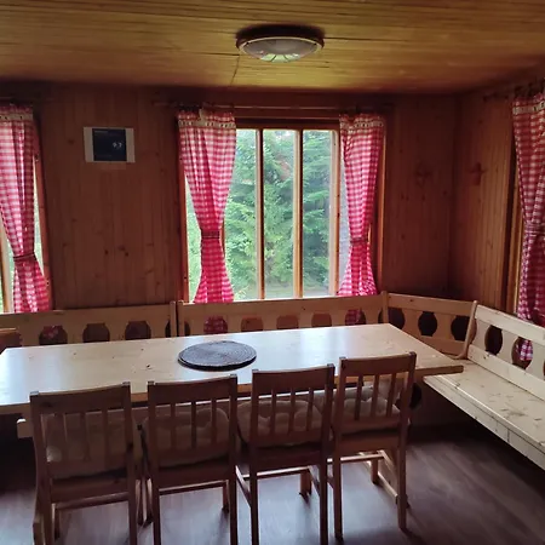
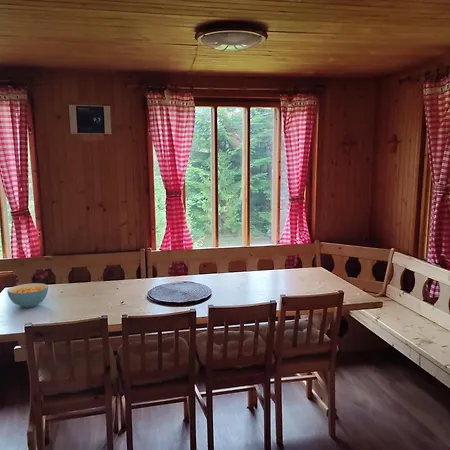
+ cereal bowl (28, 297)
